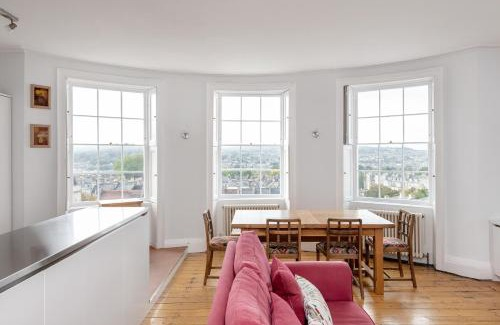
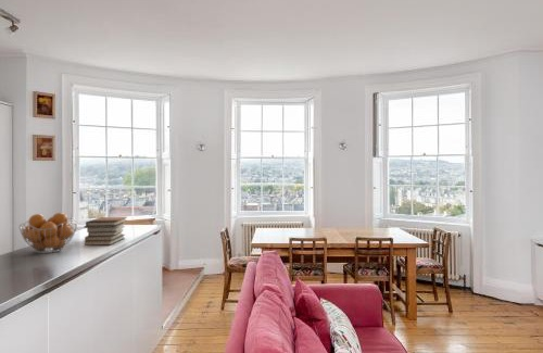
+ fruit basket (49, 231)
+ book stack (106, 230)
